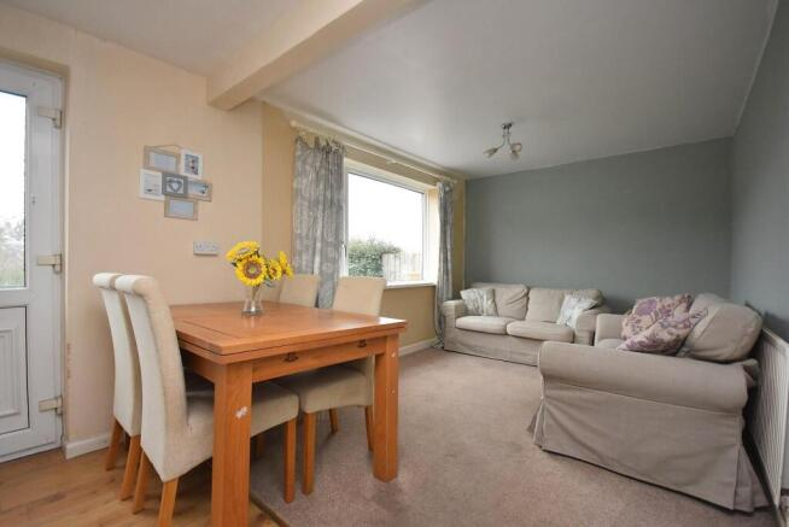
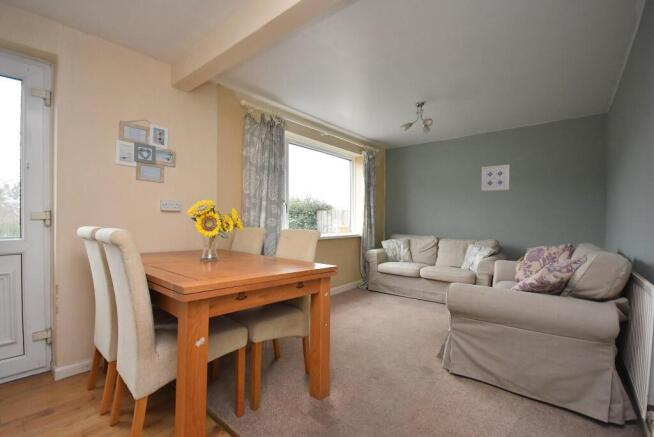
+ wall art (495, 178)
